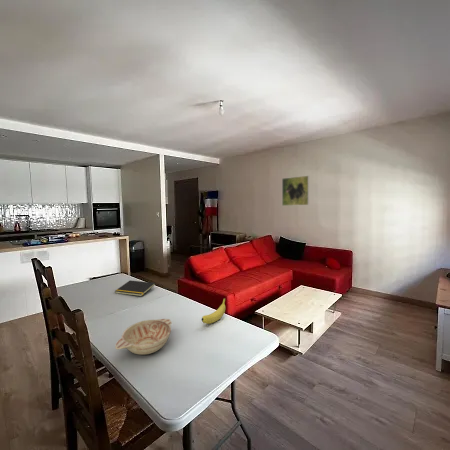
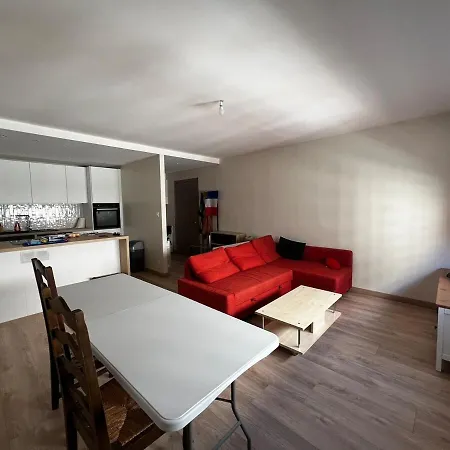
- fruit (214, 312)
- notepad (135, 287)
- decorative bowl (147, 339)
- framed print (295, 191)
